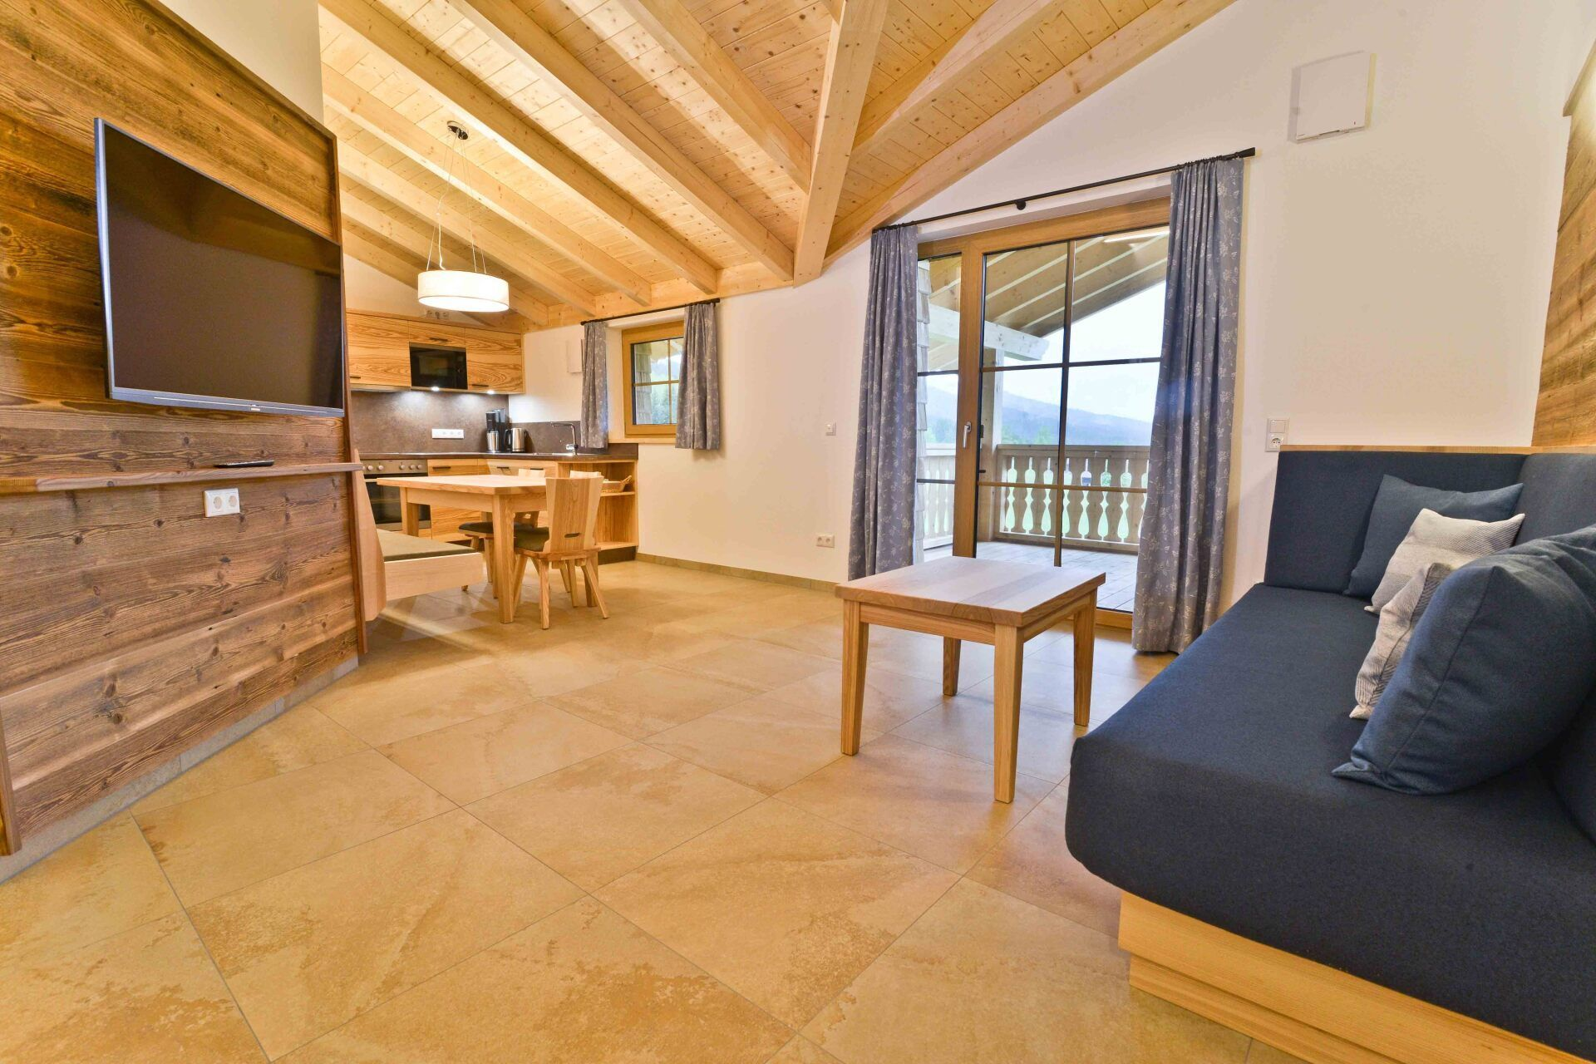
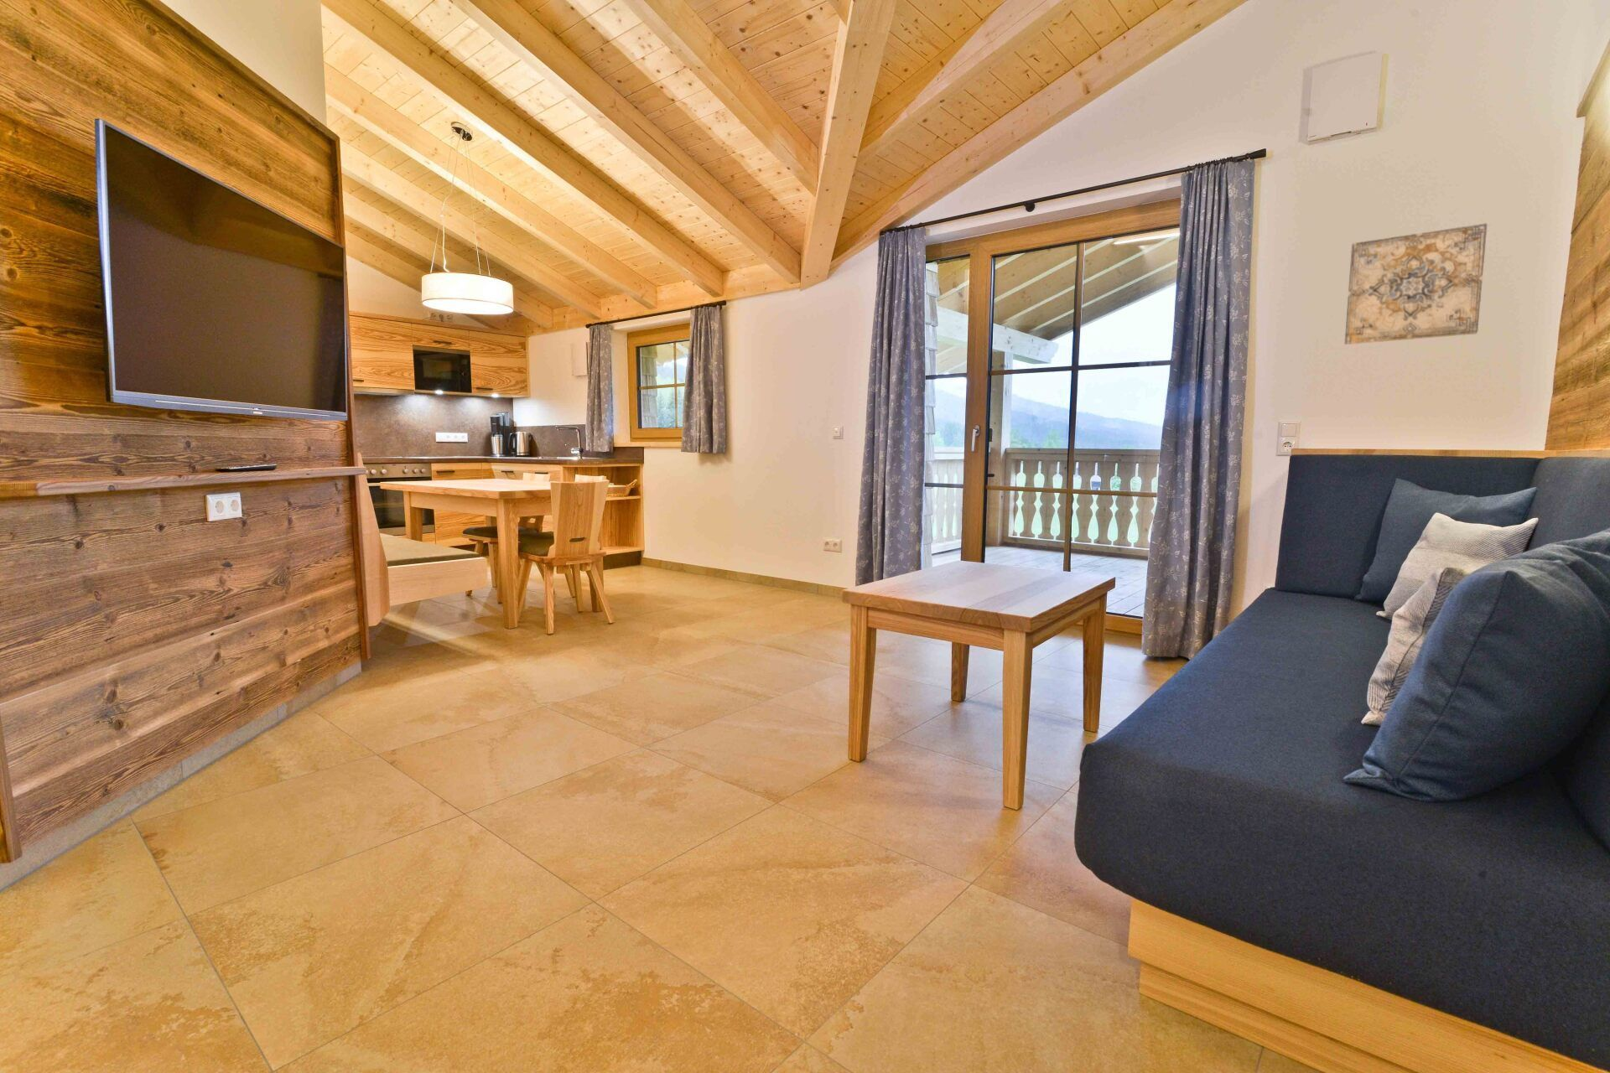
+ wall art (1412, 286)
